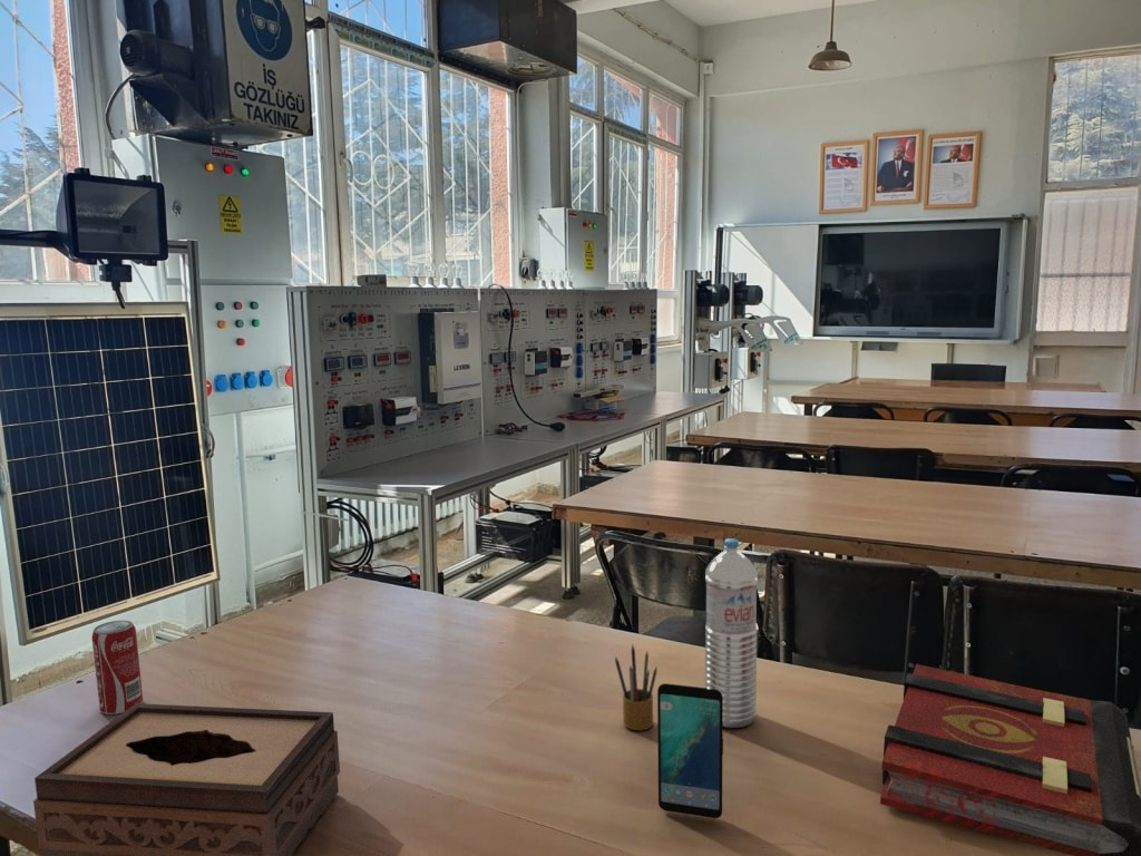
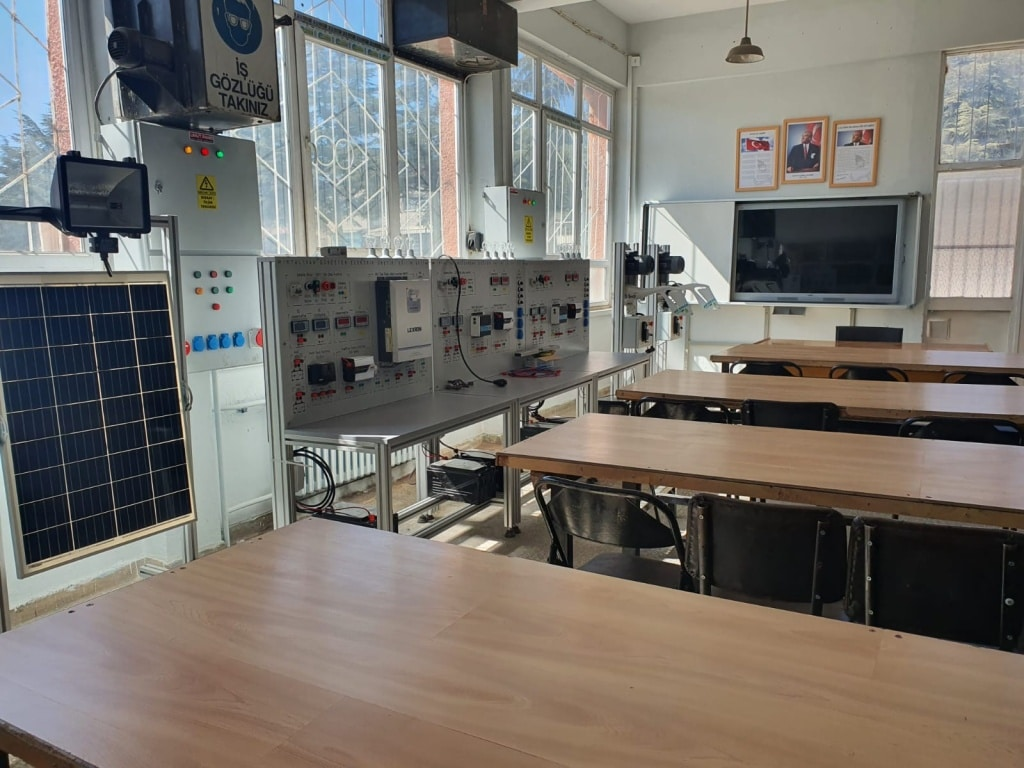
- water bottle (731, 630)
- tissue box (197, 785)
- pencil box (636, 687)
- smartphone (690, 750)
- beverage can (117, 665)
- book (1008, 749)
